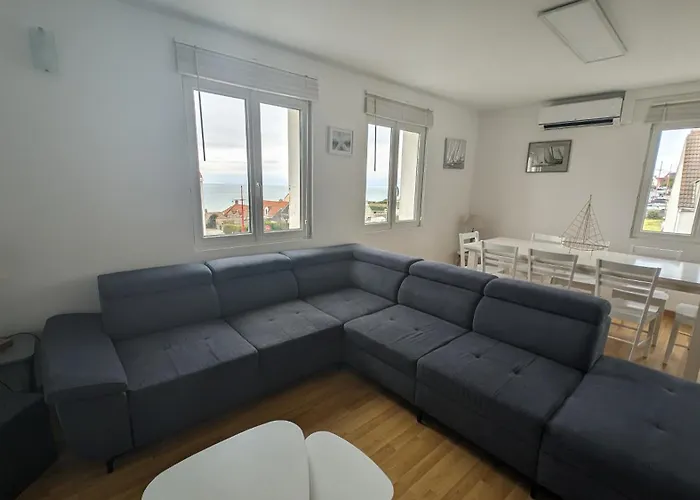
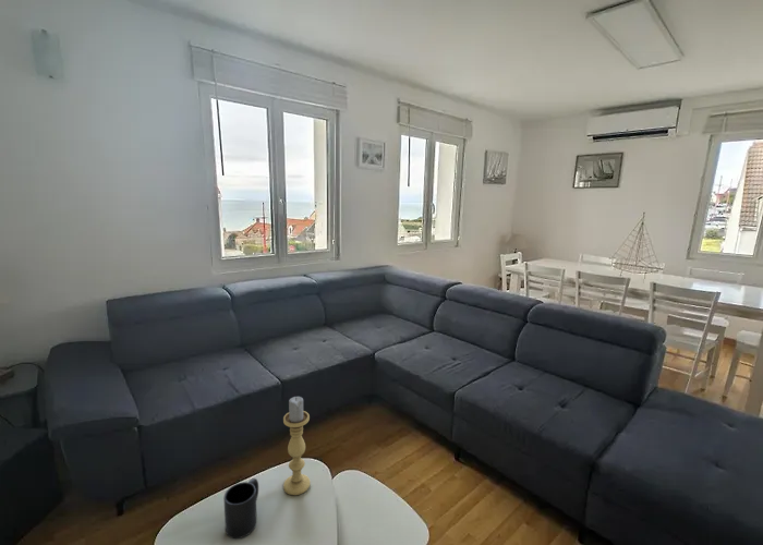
+ candle holder (296, 441)
+ mug (243, 505)
